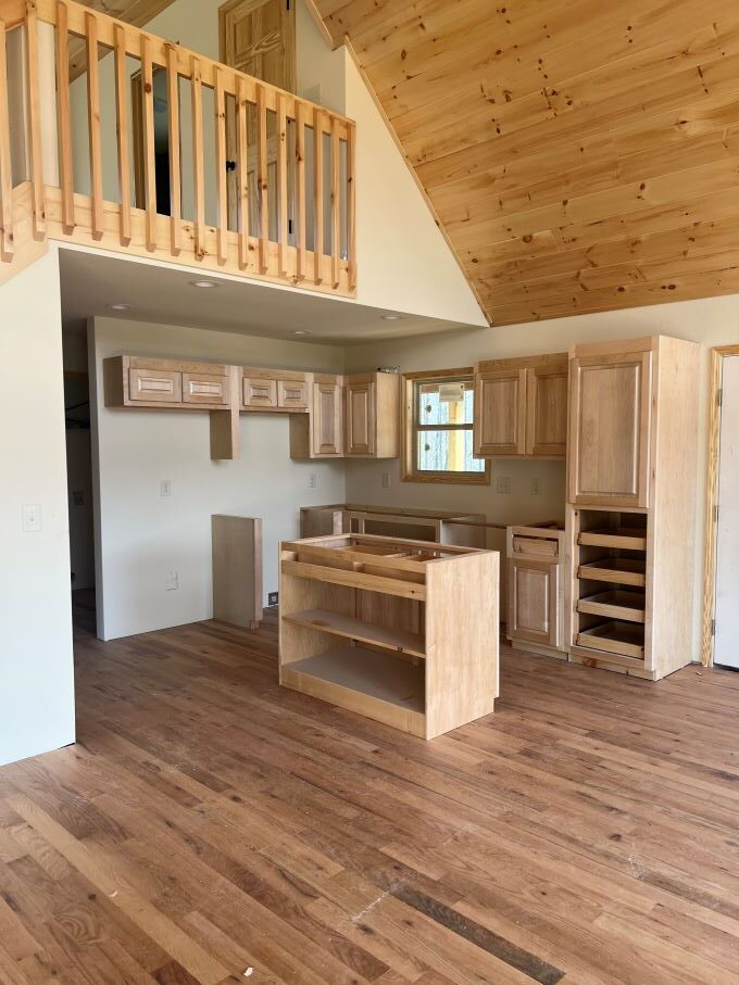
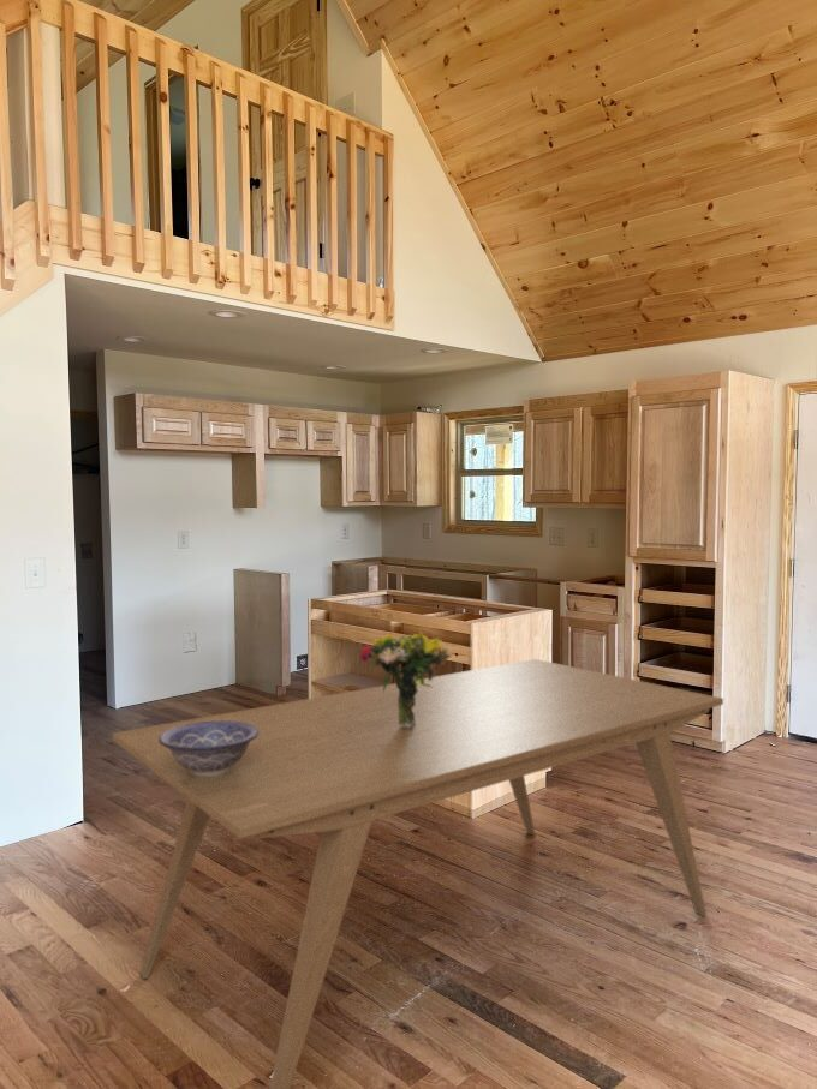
+ decorative bowl (209, 750)
+ bouquet (408, 678)
+ dining table (431, 802)
